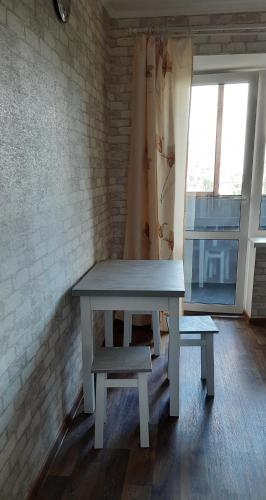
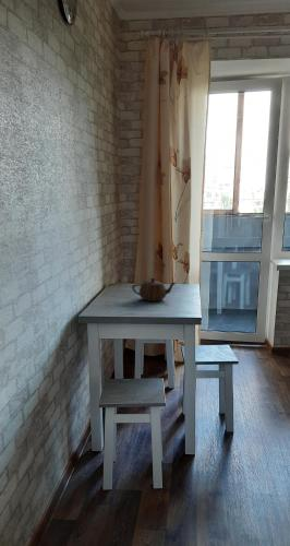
+ teapot (154, 288)
